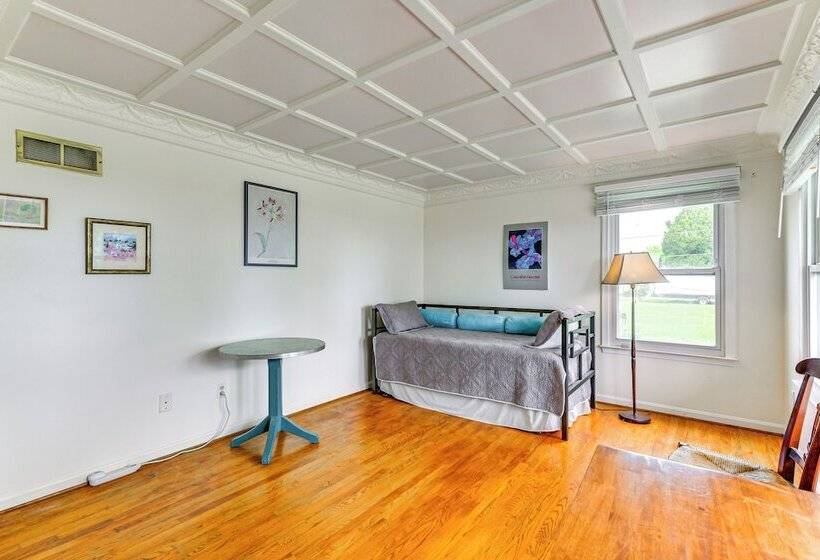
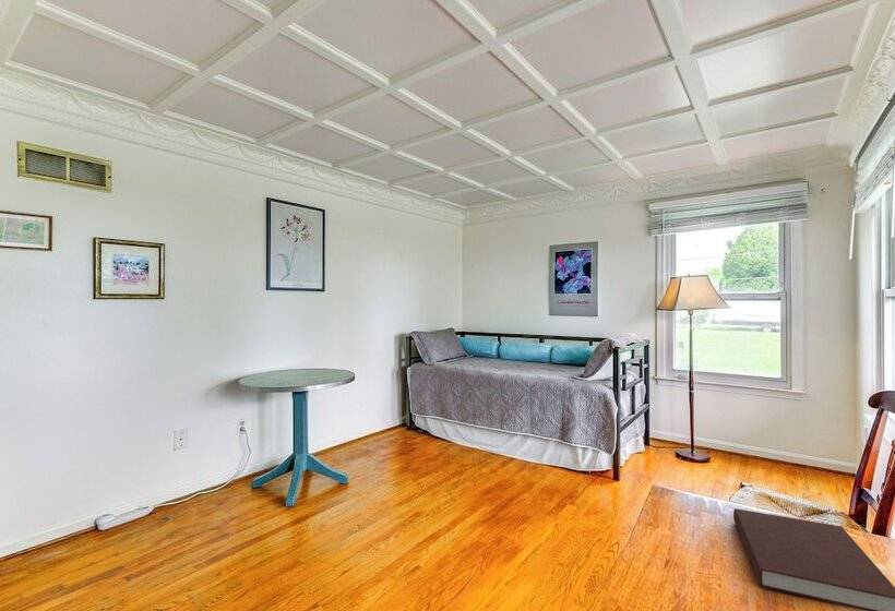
+ notebook (803, 553)
